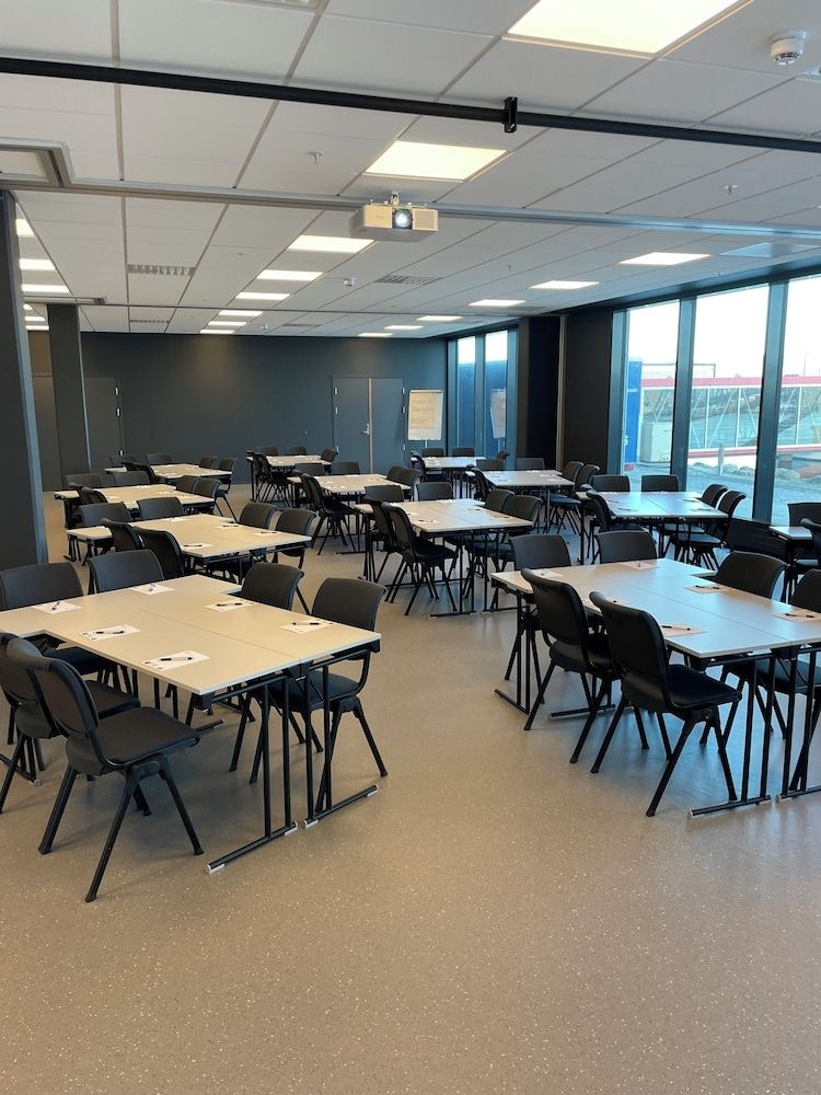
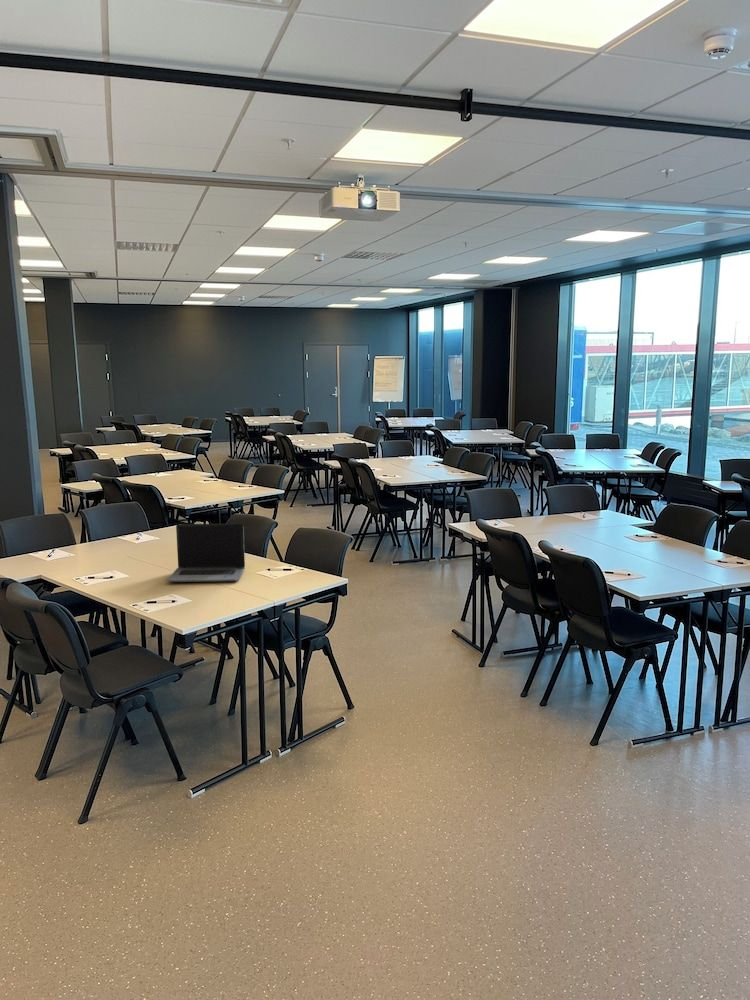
+ laptop computer (206, 552)
